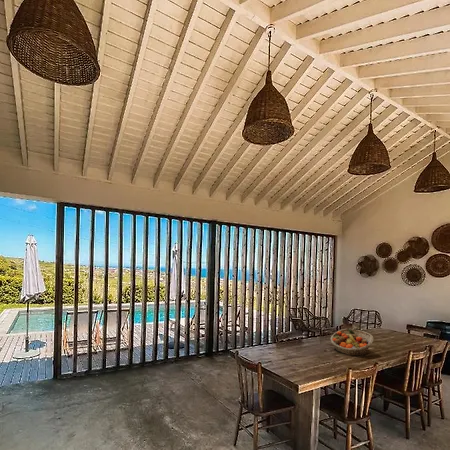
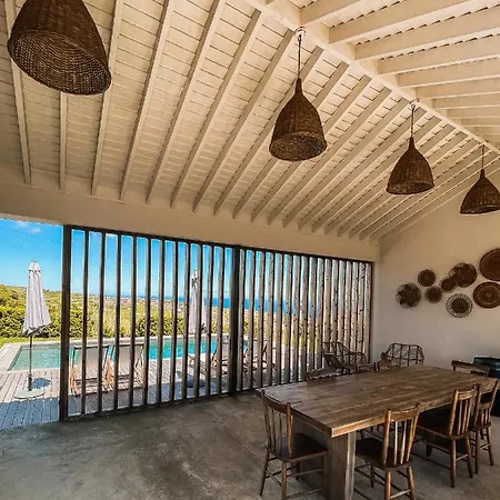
- fruit basket (351, 342)
